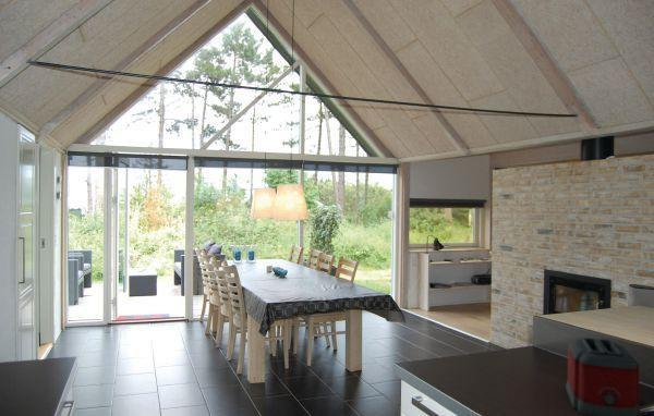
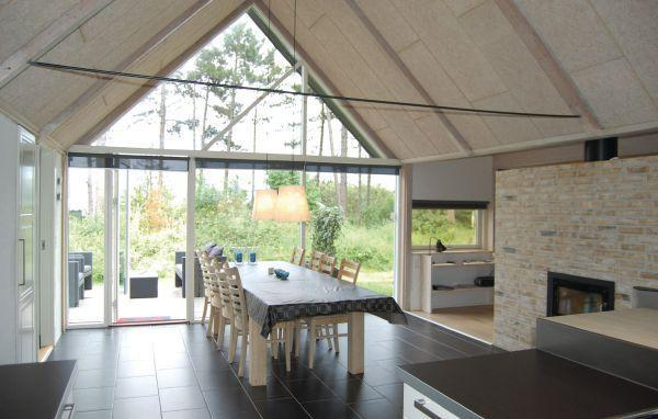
- toaster (600, 372)
